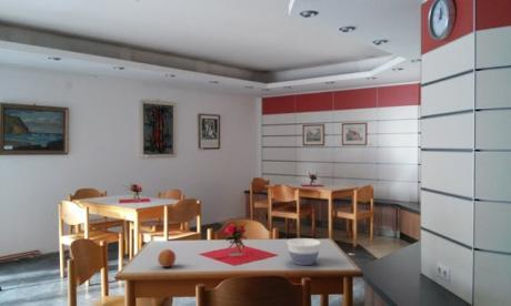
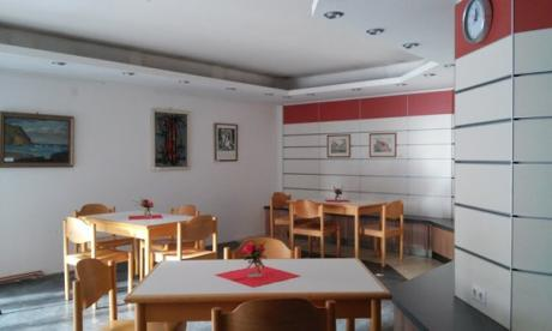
- bowl (303, 252)
- apple (167, 257)
